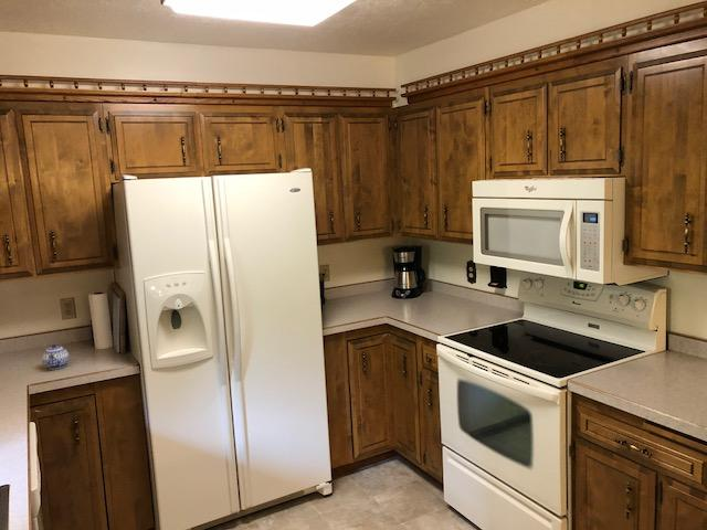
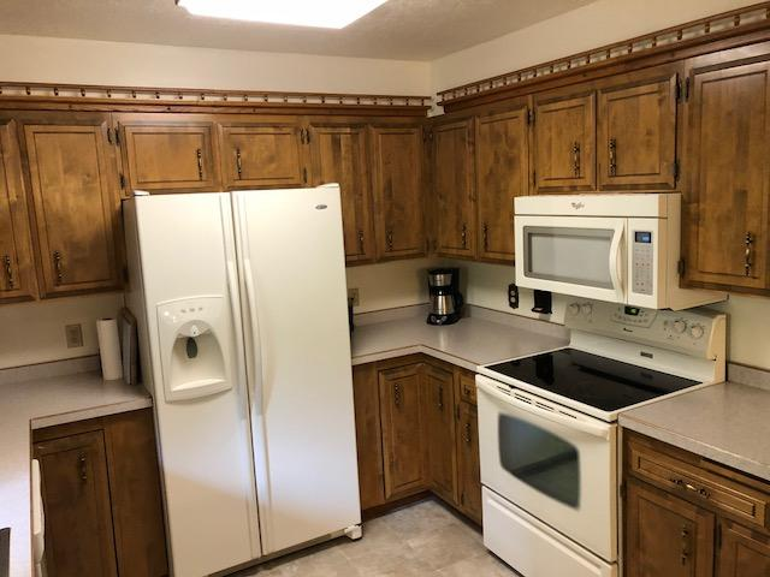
- teapot (55, 356)
